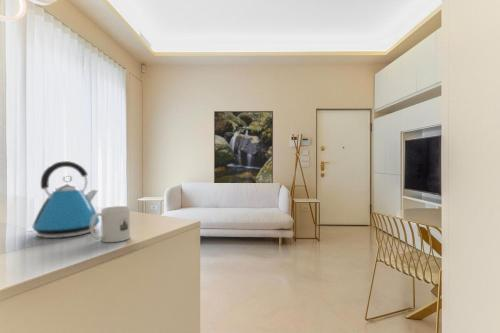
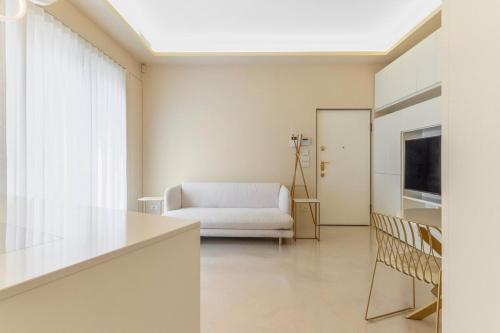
- mug (110, 224)
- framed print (243, 155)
- kettle (65, 196)
